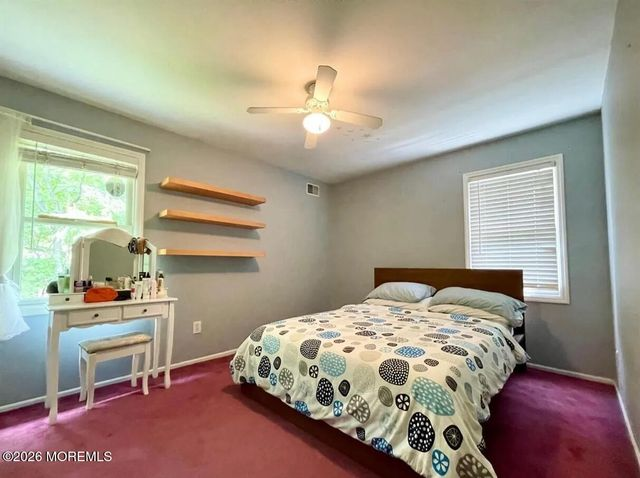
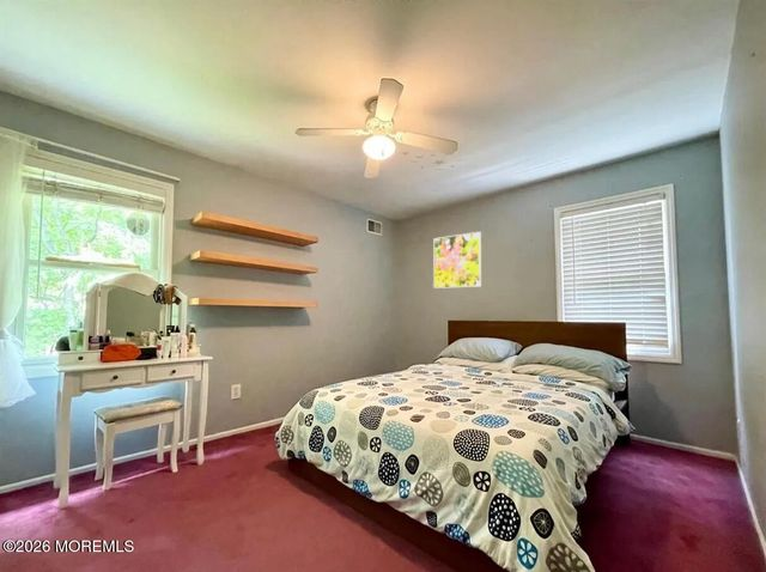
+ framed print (456, 261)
